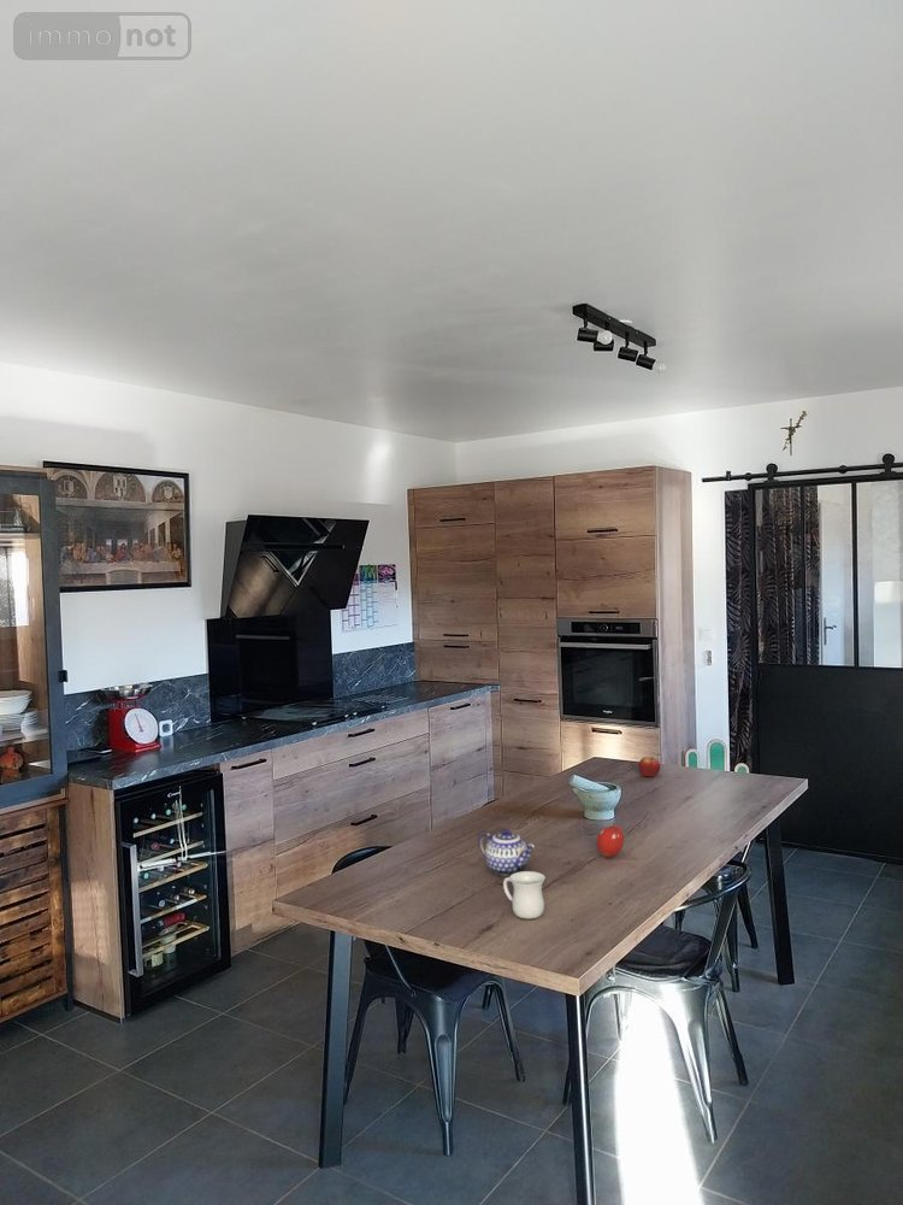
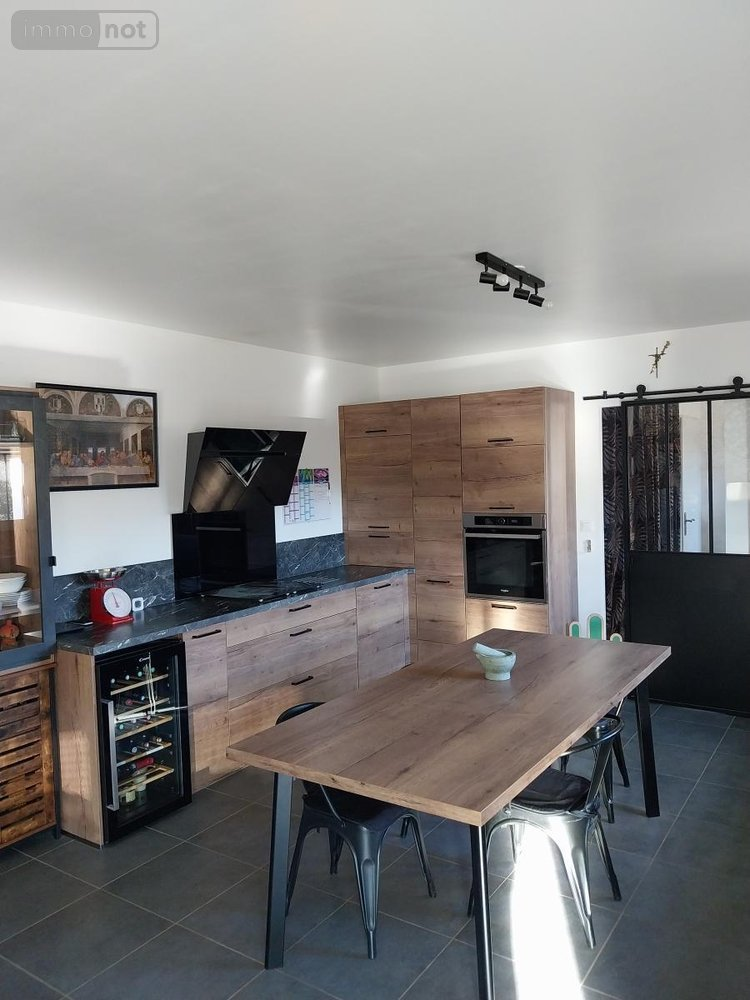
- mug (521, 894)
- fruit (610, 839)
- teapot (506, 850)
- fruit (649, 766)
